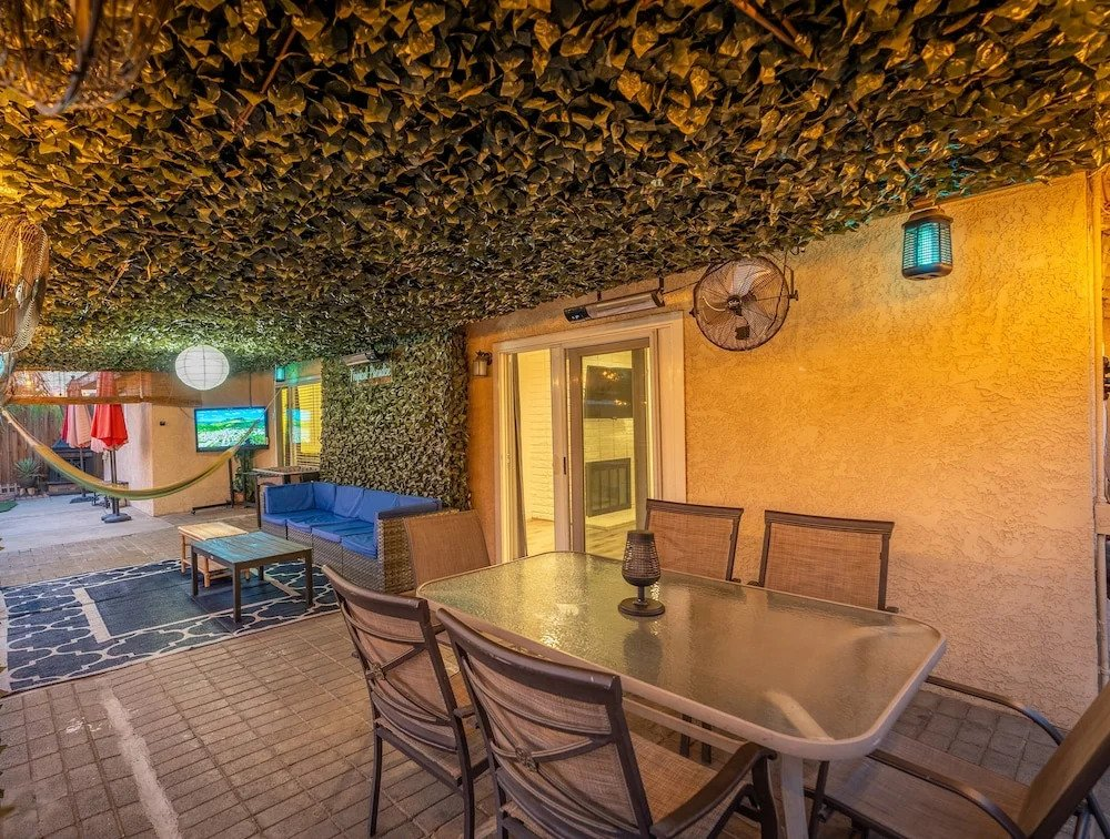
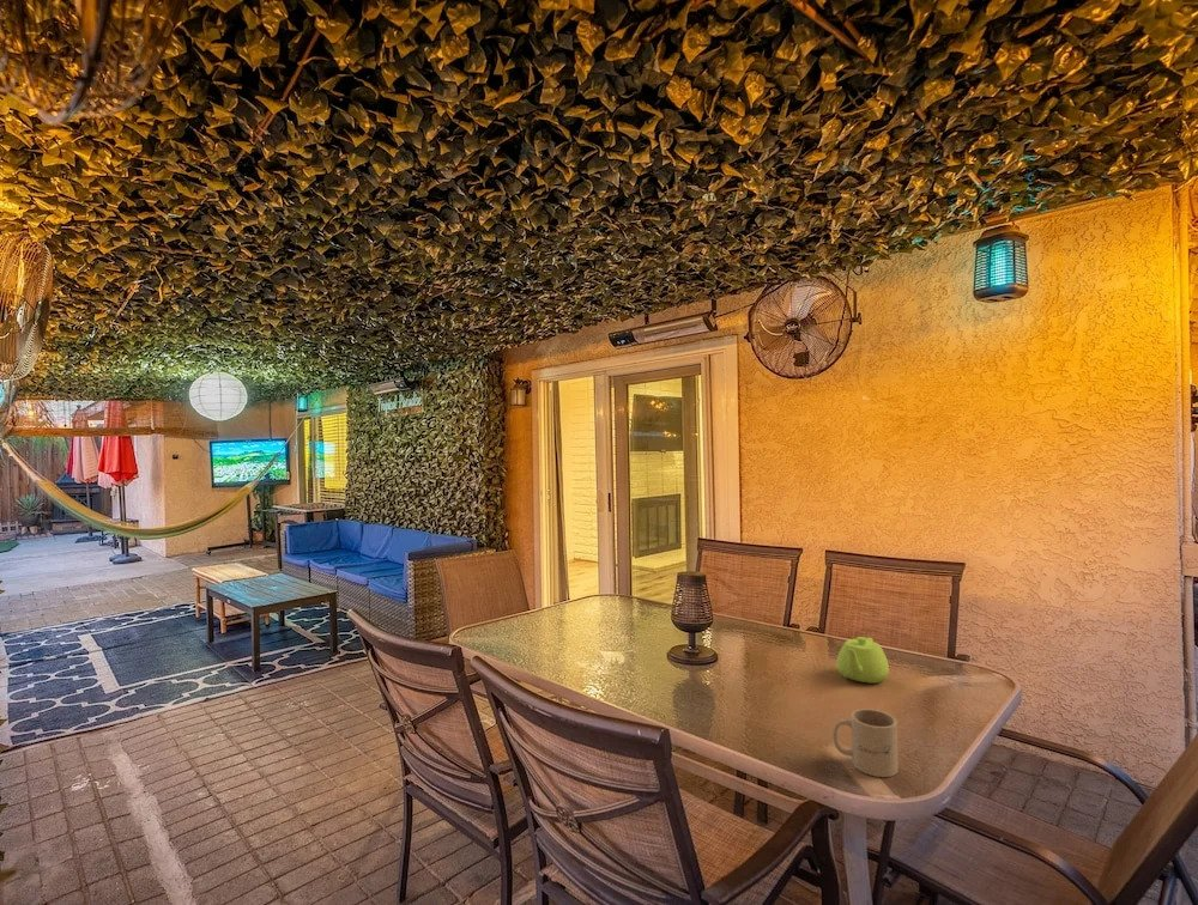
+ mug (865, 739)
+ teapot (861, 657)
